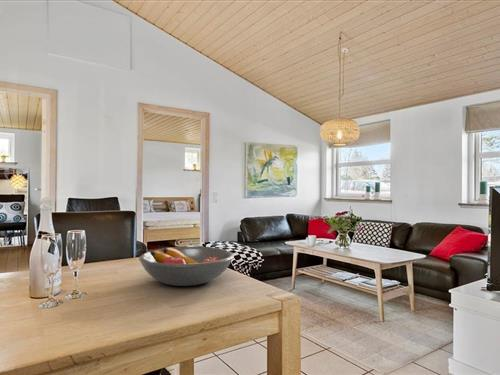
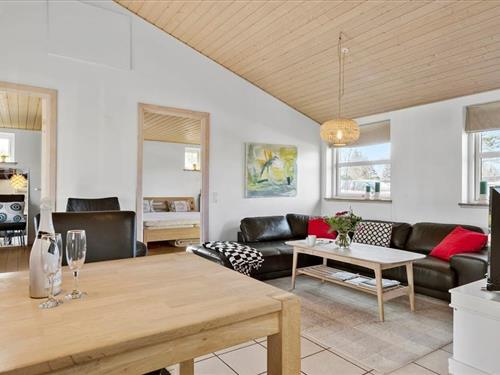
- fruit bowl (187, 264)
